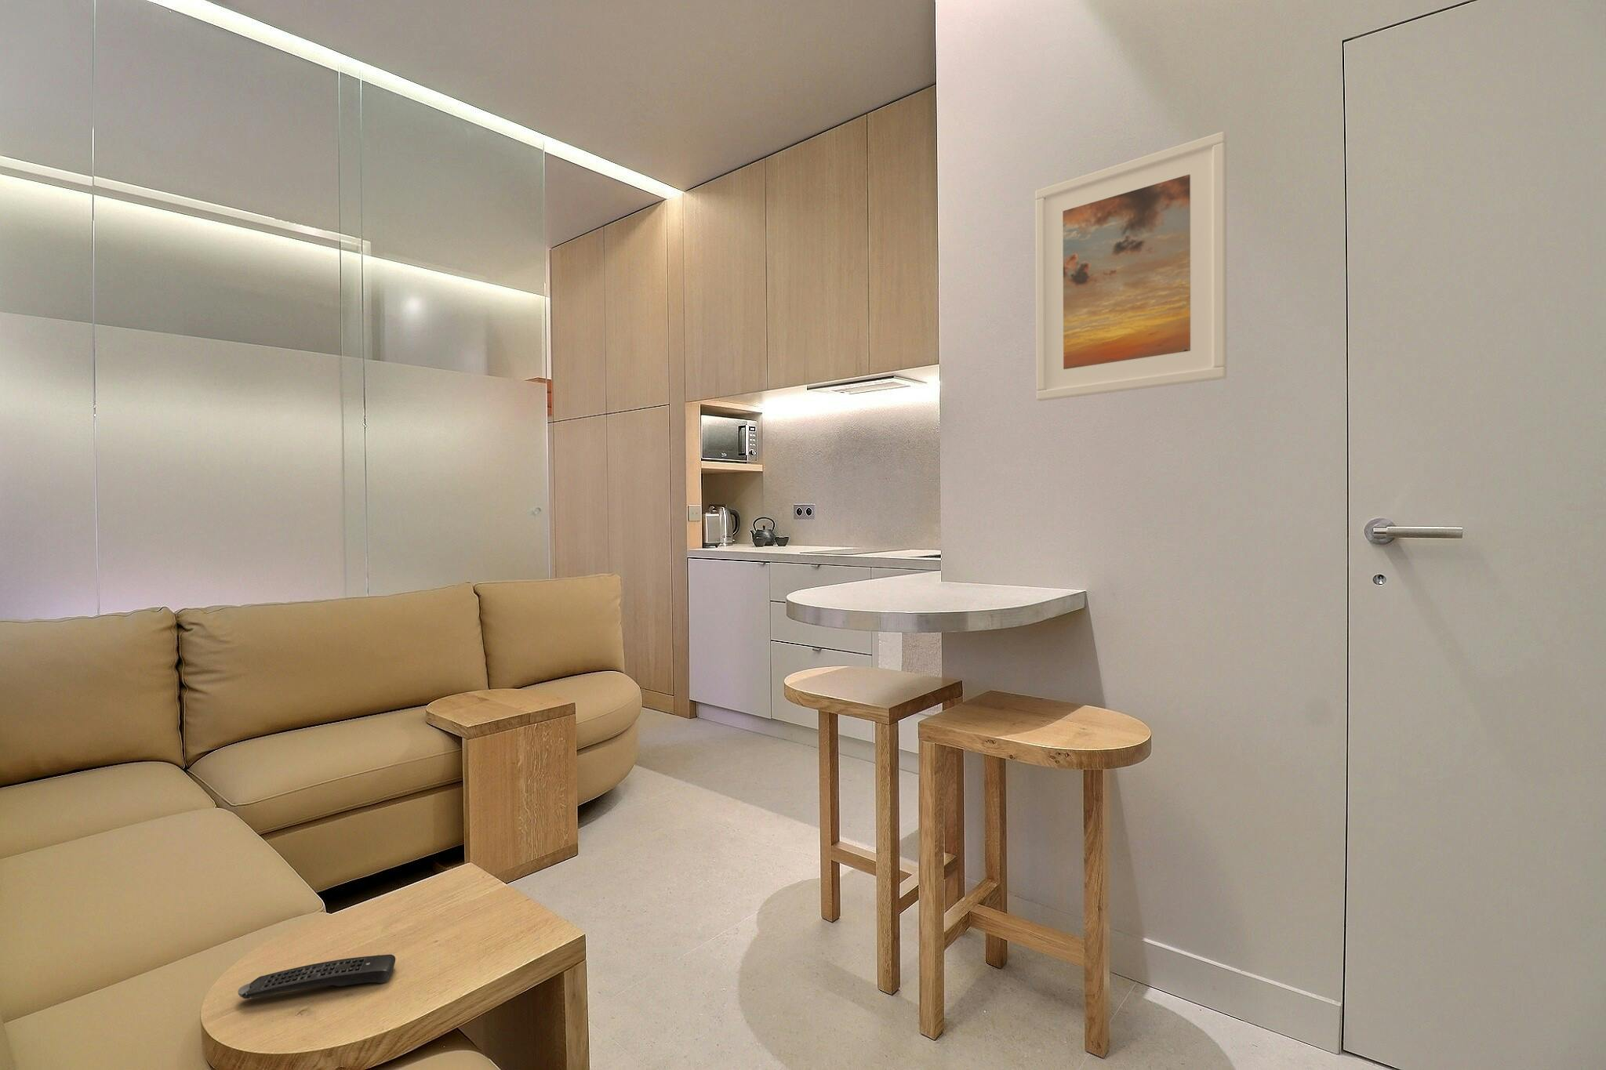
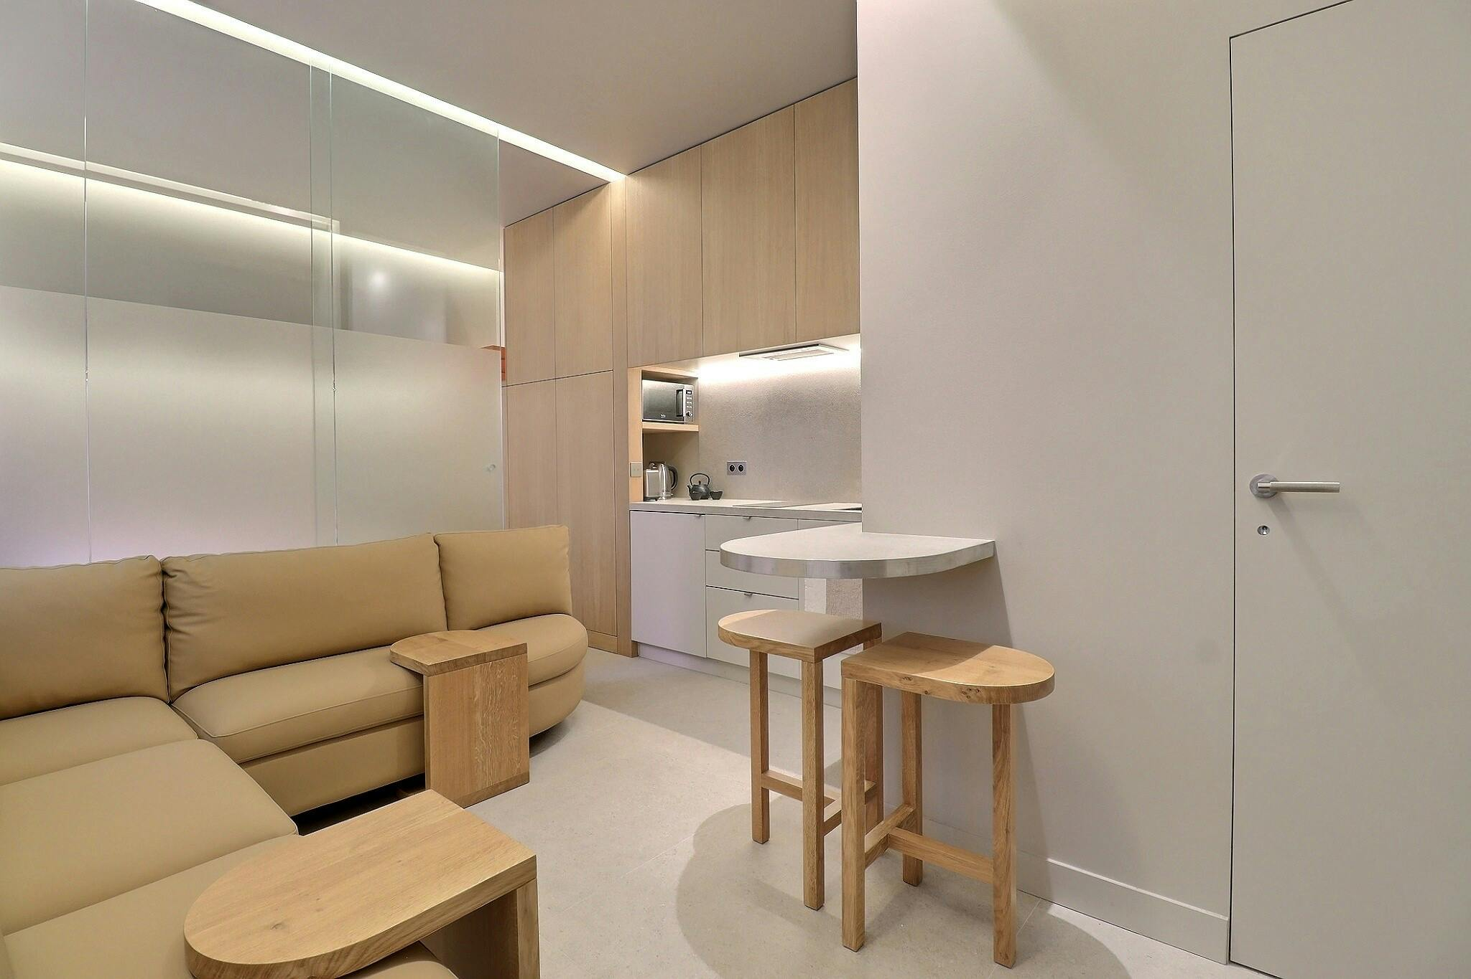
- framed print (1124, 277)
- remote control (318, 978)
